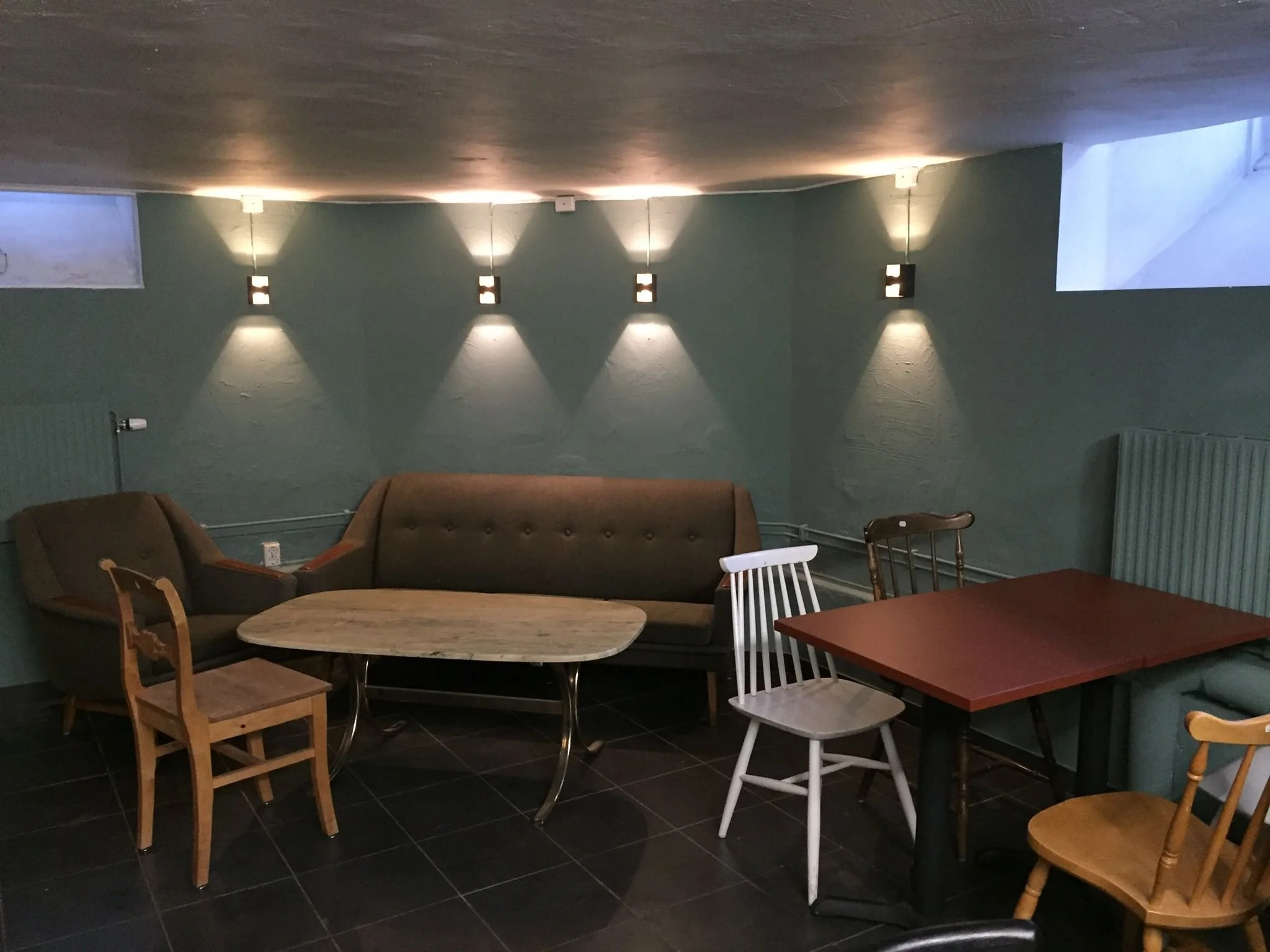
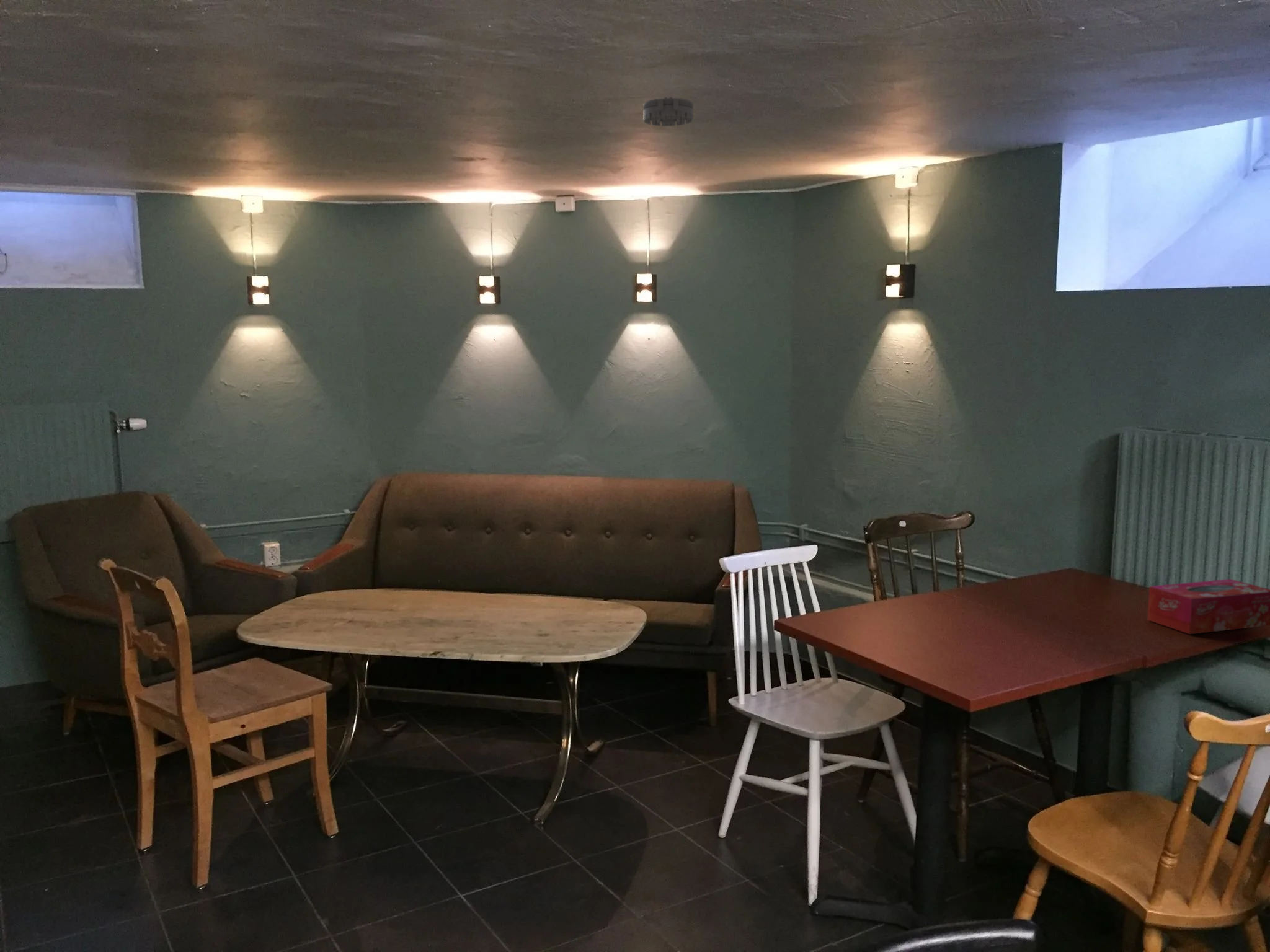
+ smoke detector (668, 111)
+ tissue box (1210, 606)
